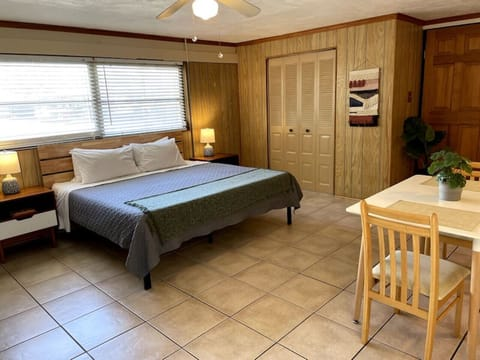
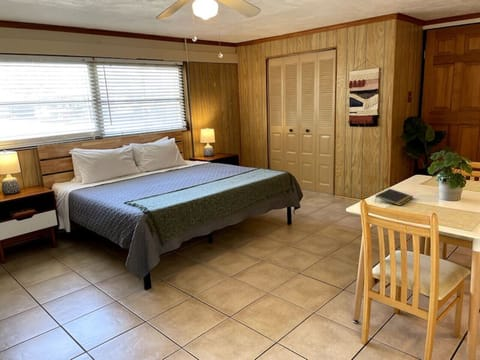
+ notepad (394, 196)
